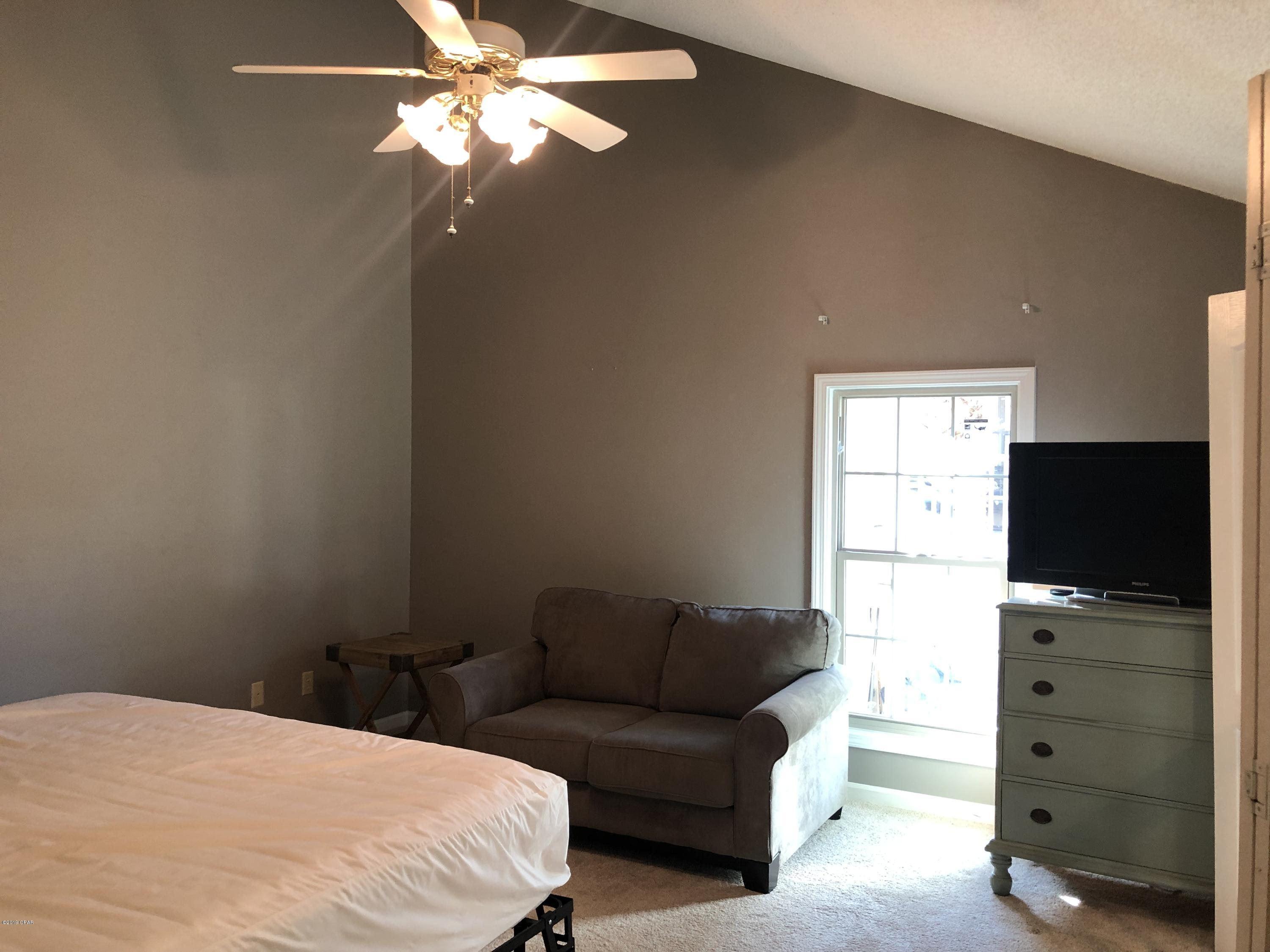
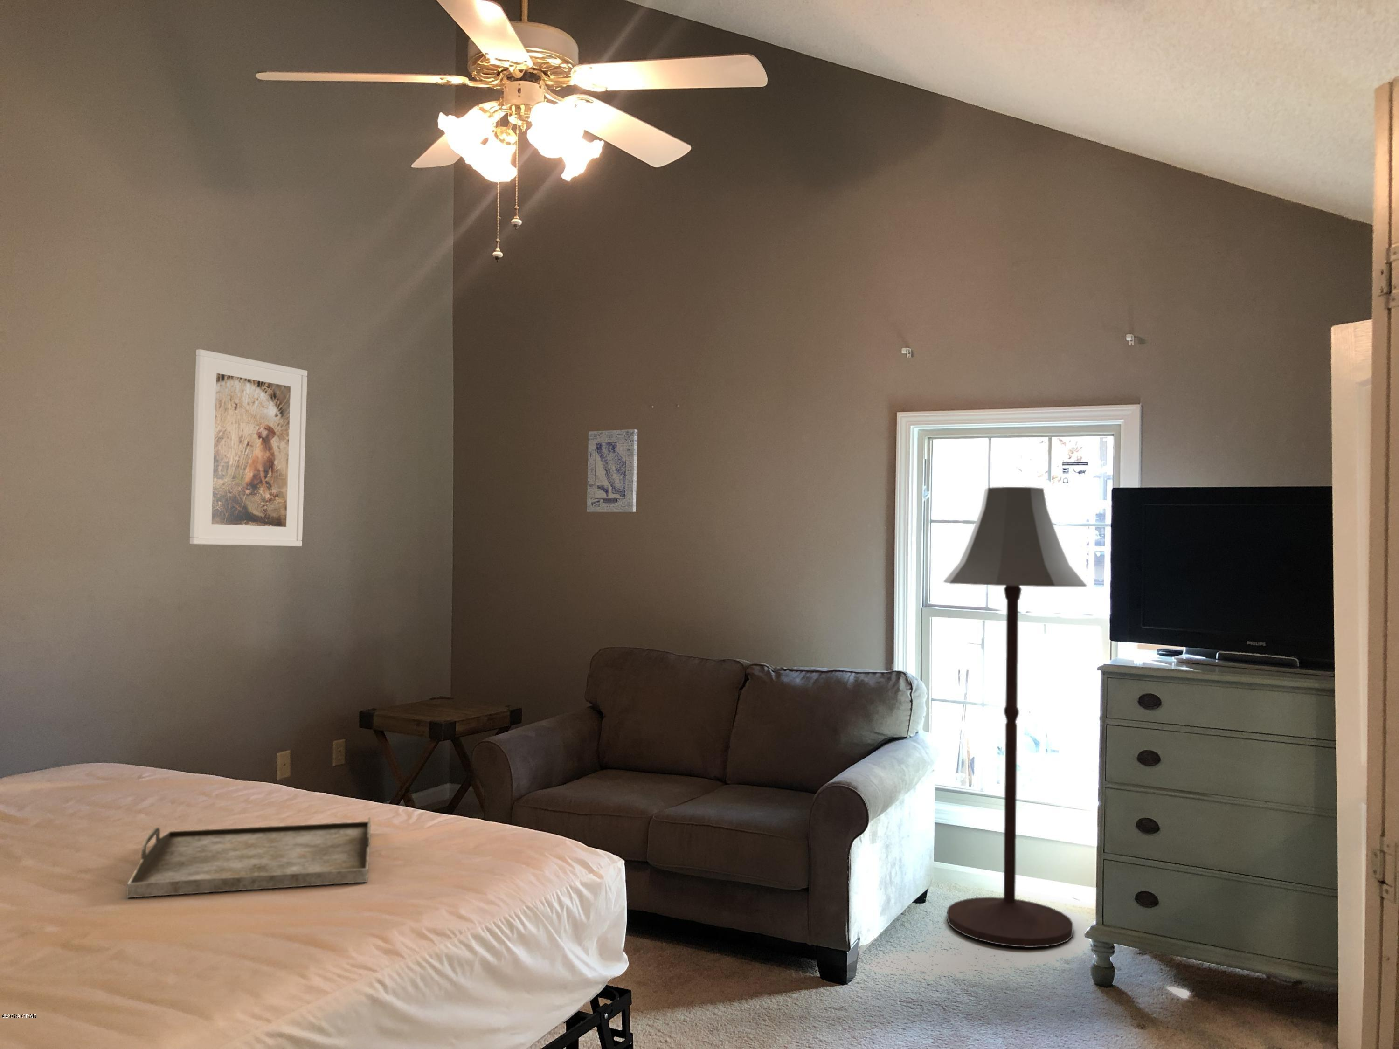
+ serving tray (262, 844)
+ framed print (251, 452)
+ wall art (611, 471)
+ floor lamp (1011, 705)
